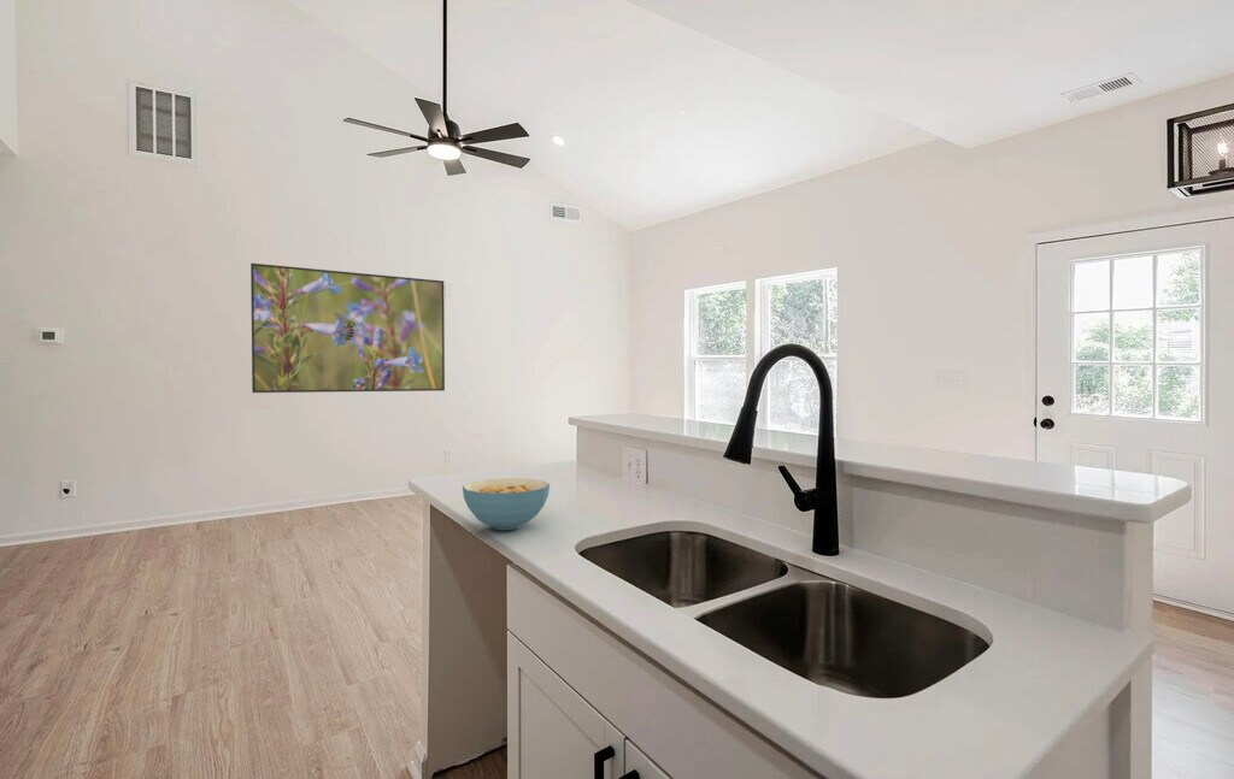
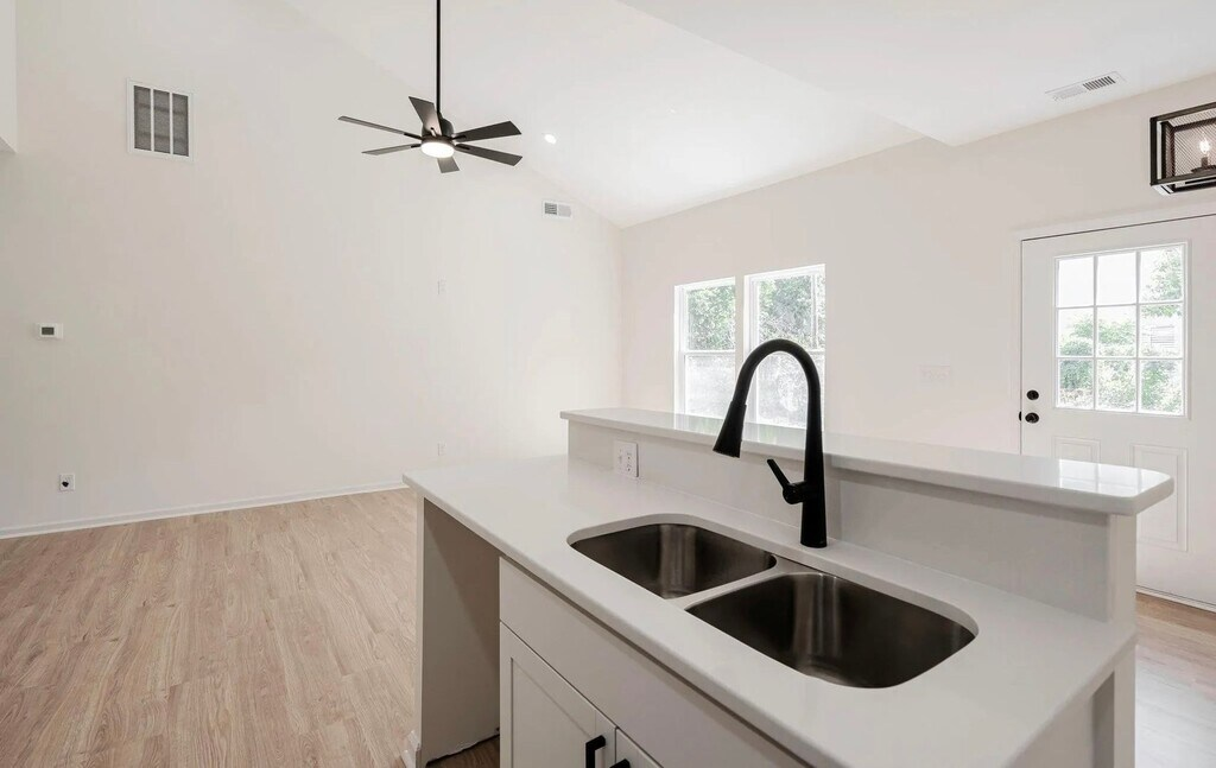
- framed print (355, 332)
- cereal bowl (506, 506)
